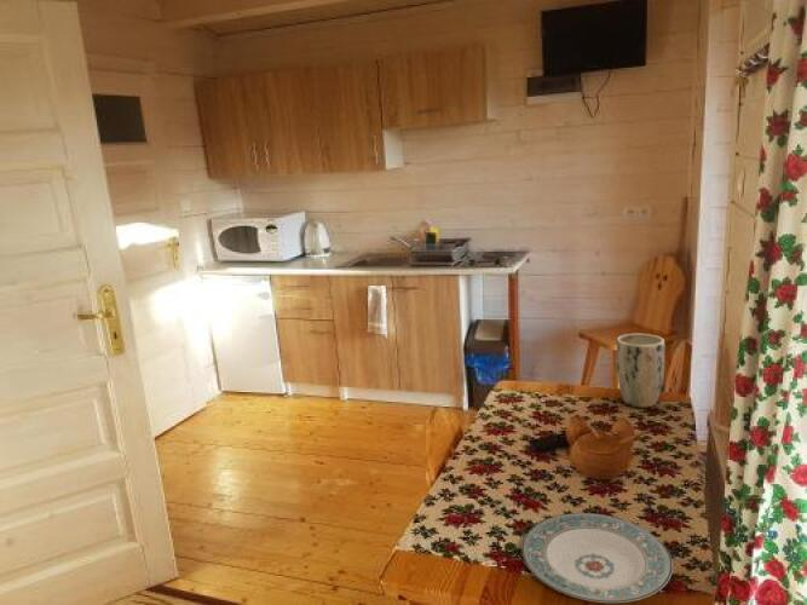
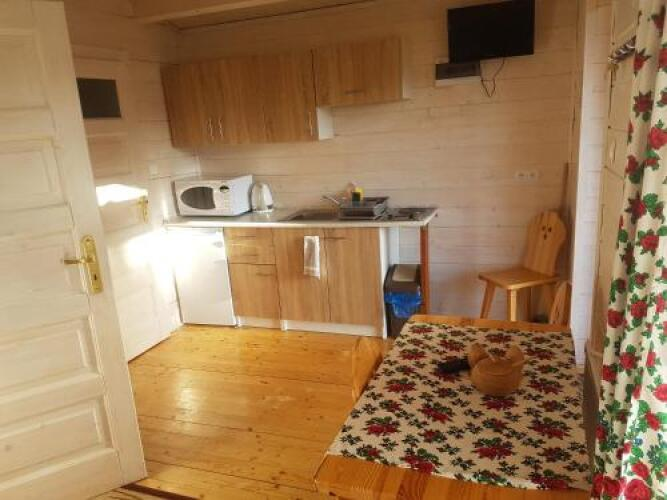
- plant pot (639, 370)
- plate (594, 559)
